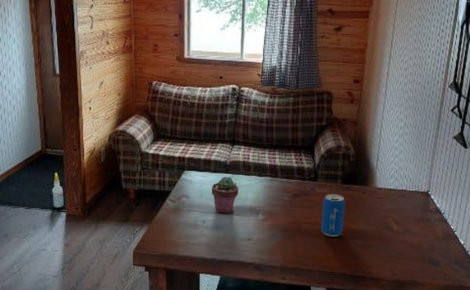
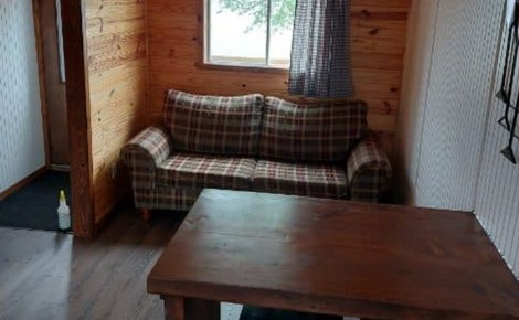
- potted succulent (224, 193)
- beverage can (333, 215)
